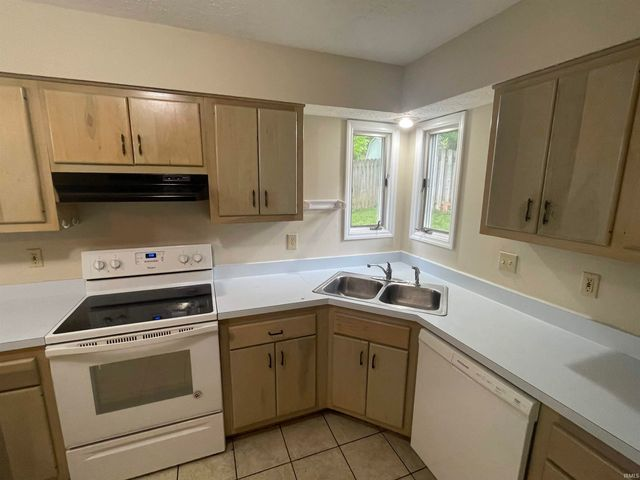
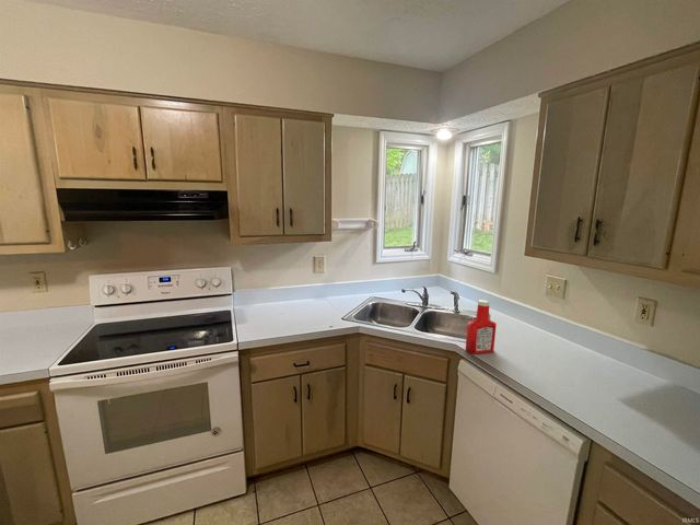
+ soap bottle (481, 326)
